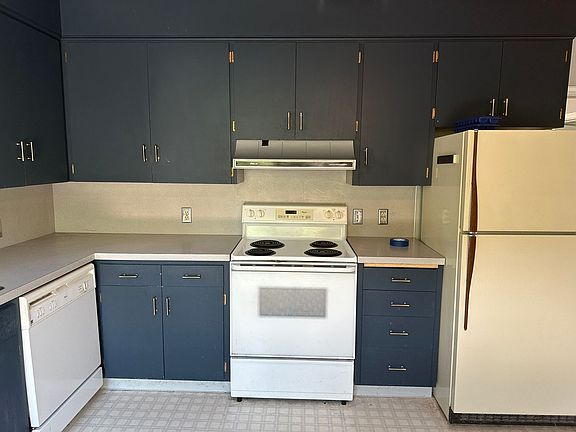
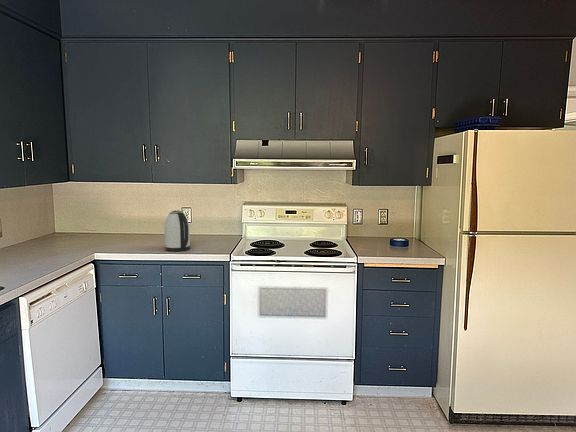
+ kettle (179, 230)
